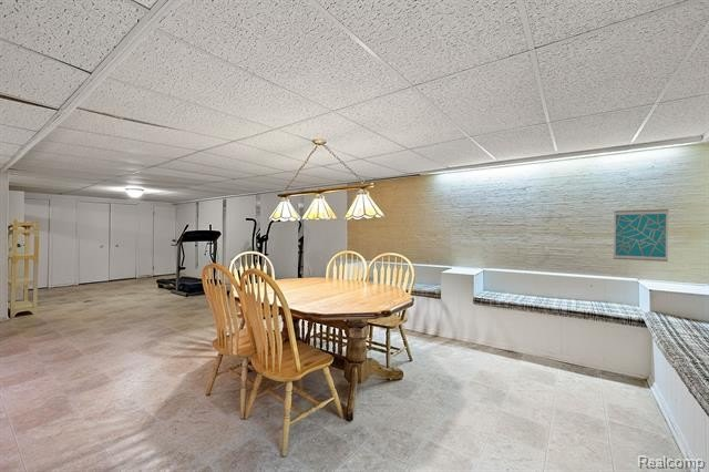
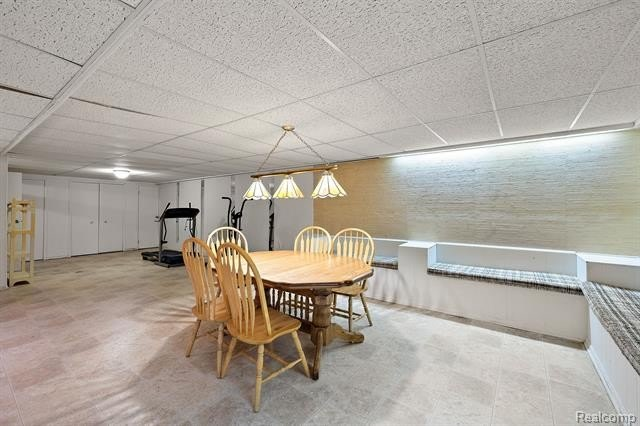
- wall art (639, 235)
